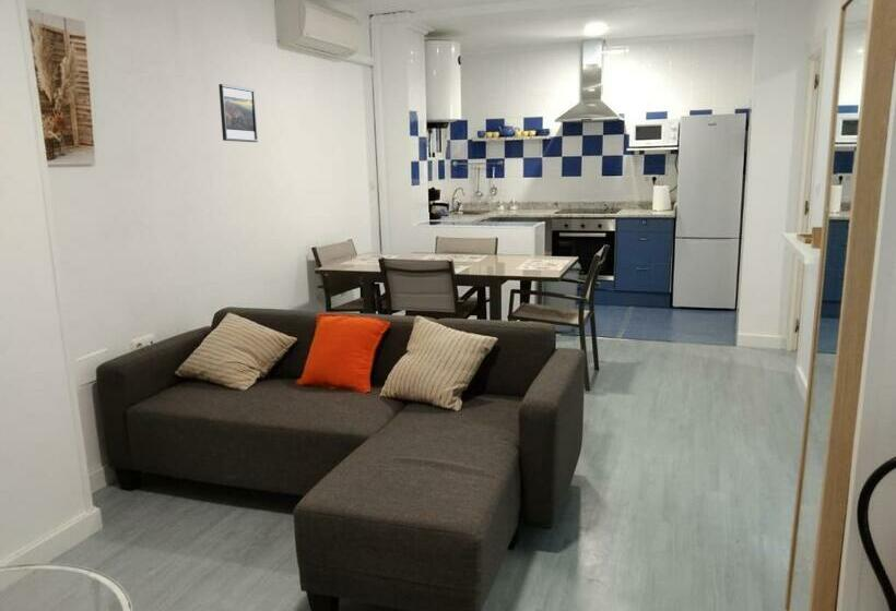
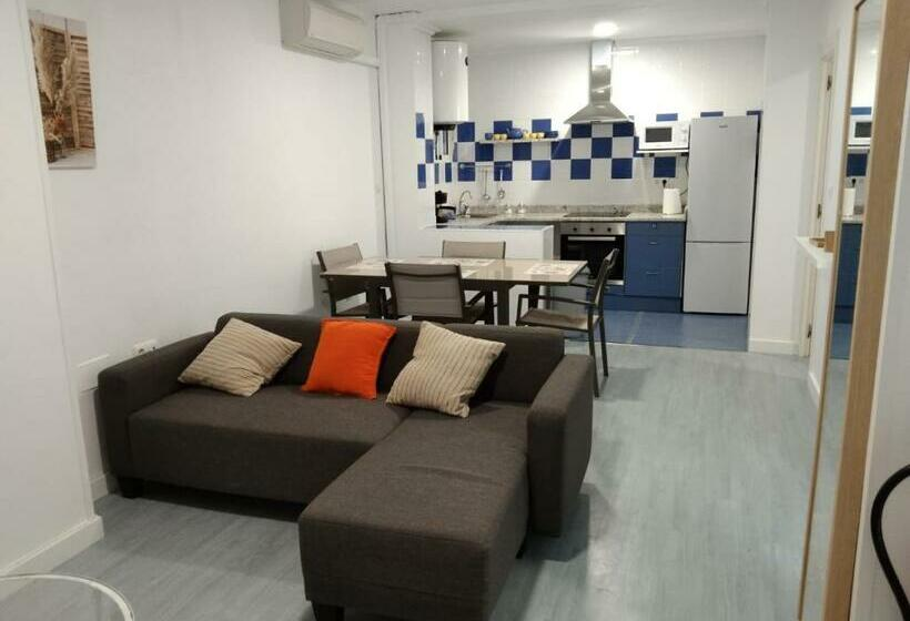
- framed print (238, 113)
